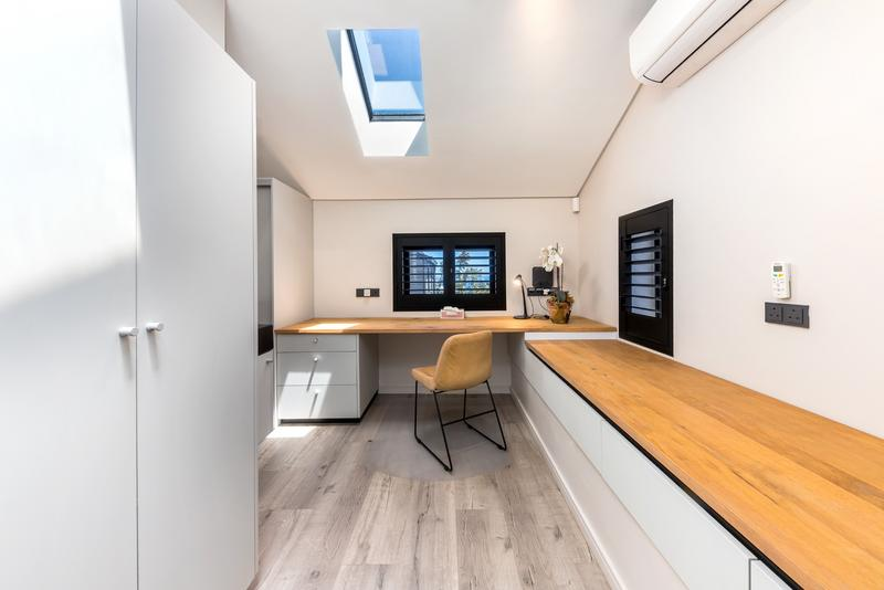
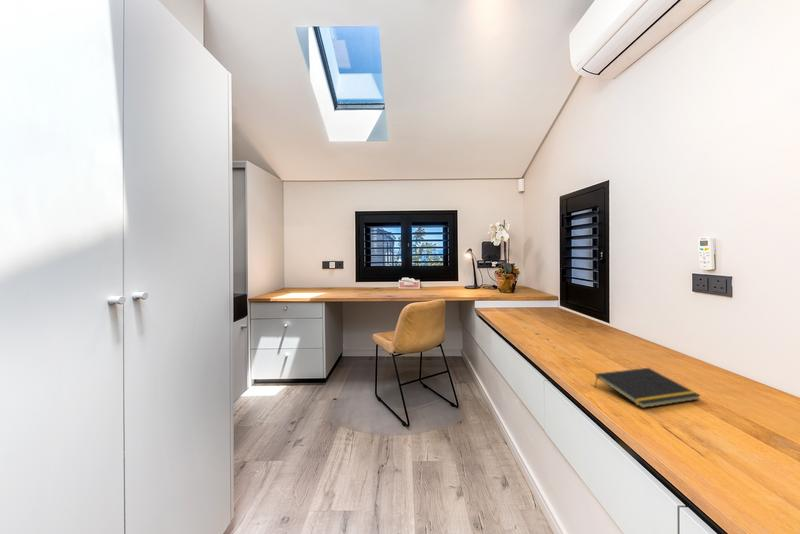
+ notepad (645, 385)
